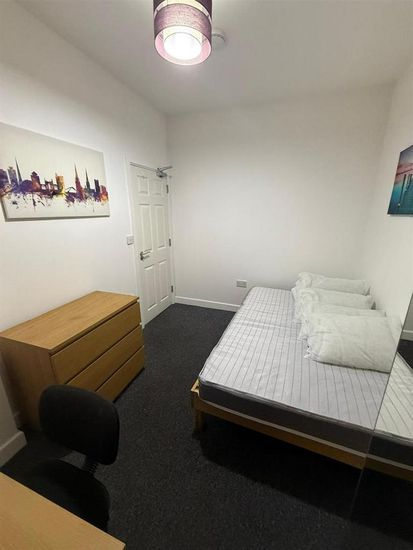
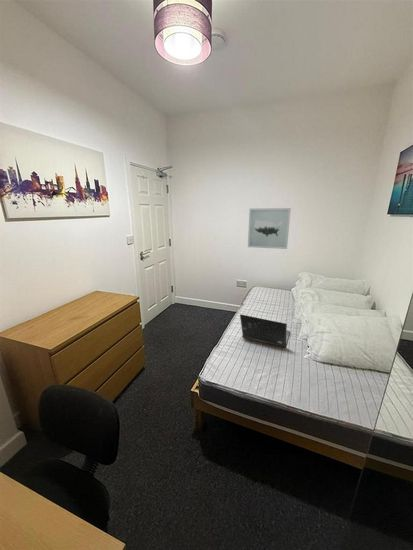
+ wall art (268, 228)
+ laptop (266, 324)
